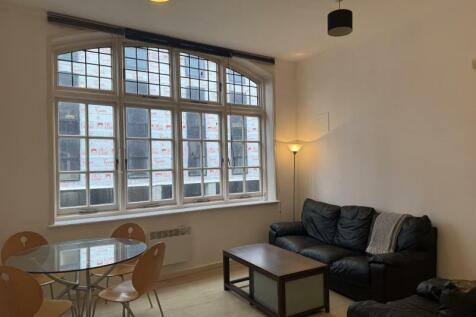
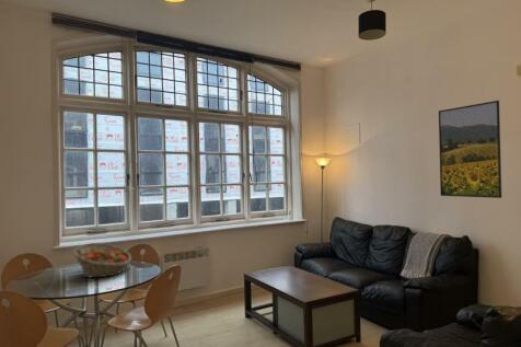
+ fruit basket (103, 258)
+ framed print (467, 151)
